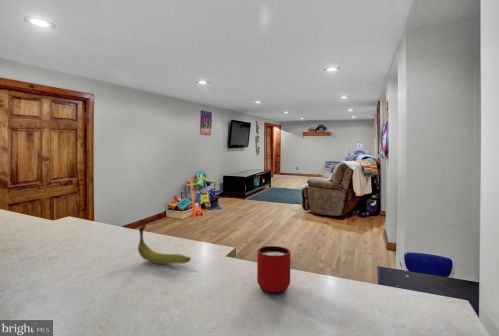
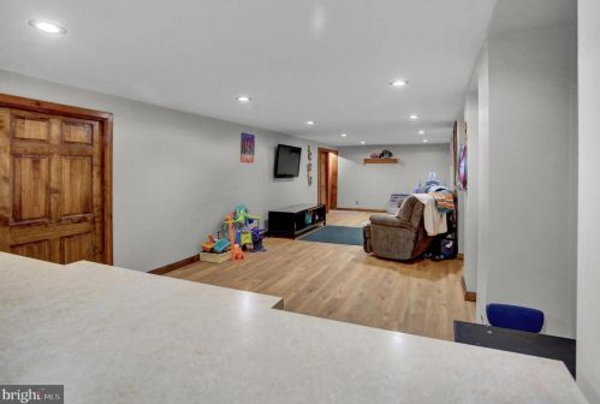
- mug (271, 267)
- banana (162, 253)
